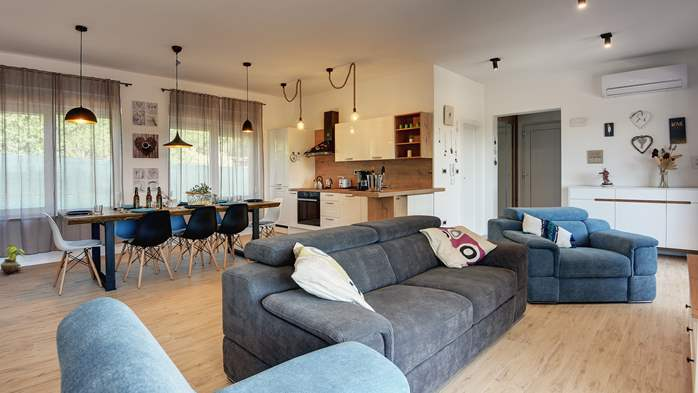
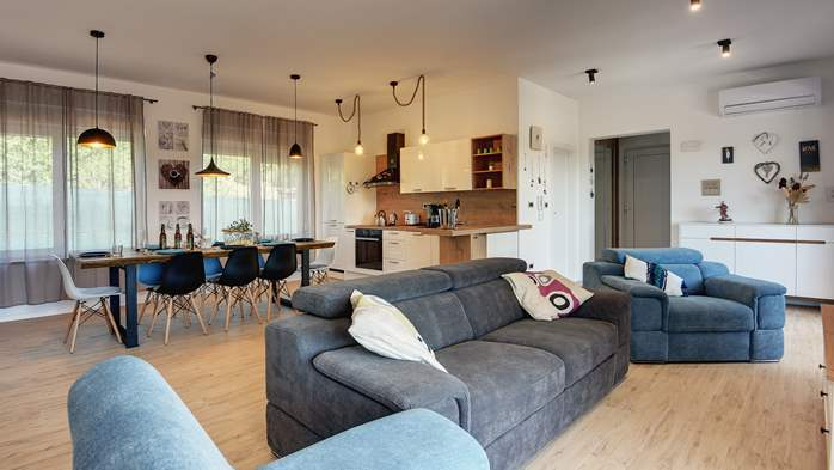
- potted plant (12, 258)
